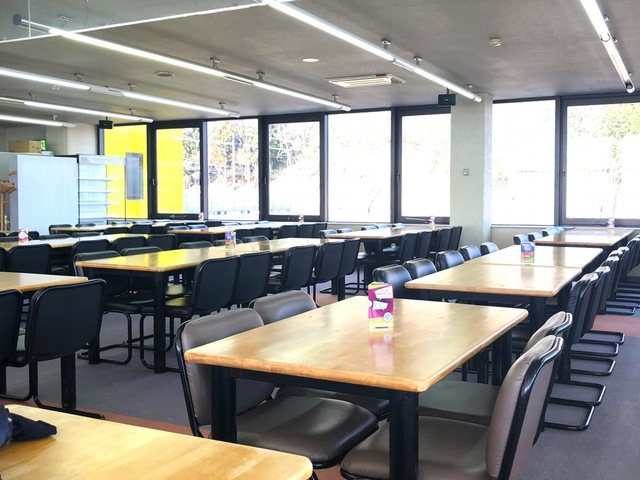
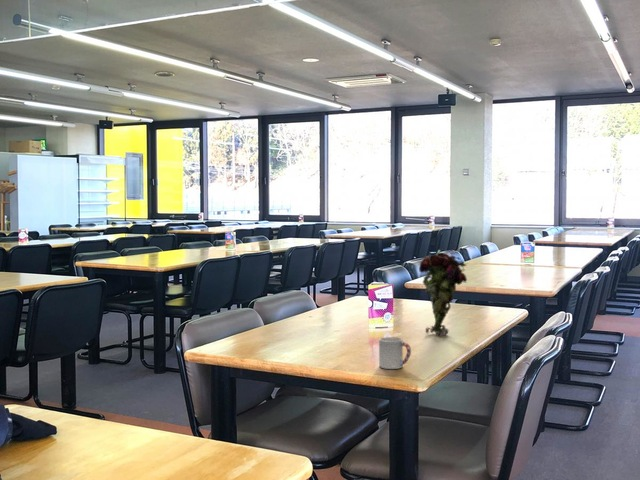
+ cup (395, 353)
+ flower (443, 292)
